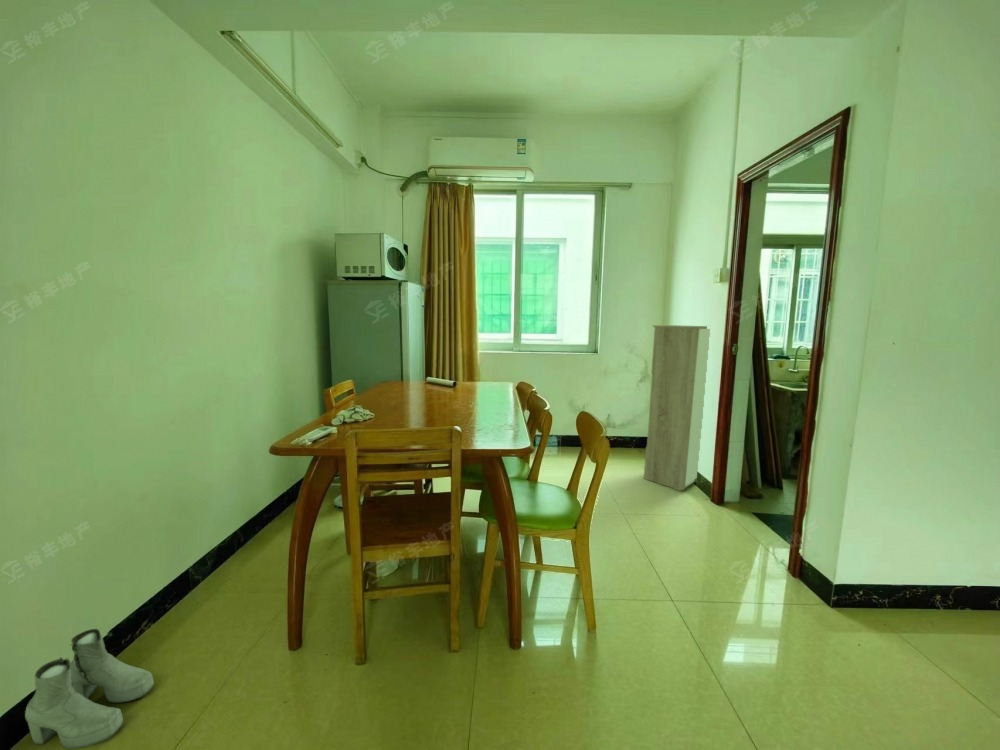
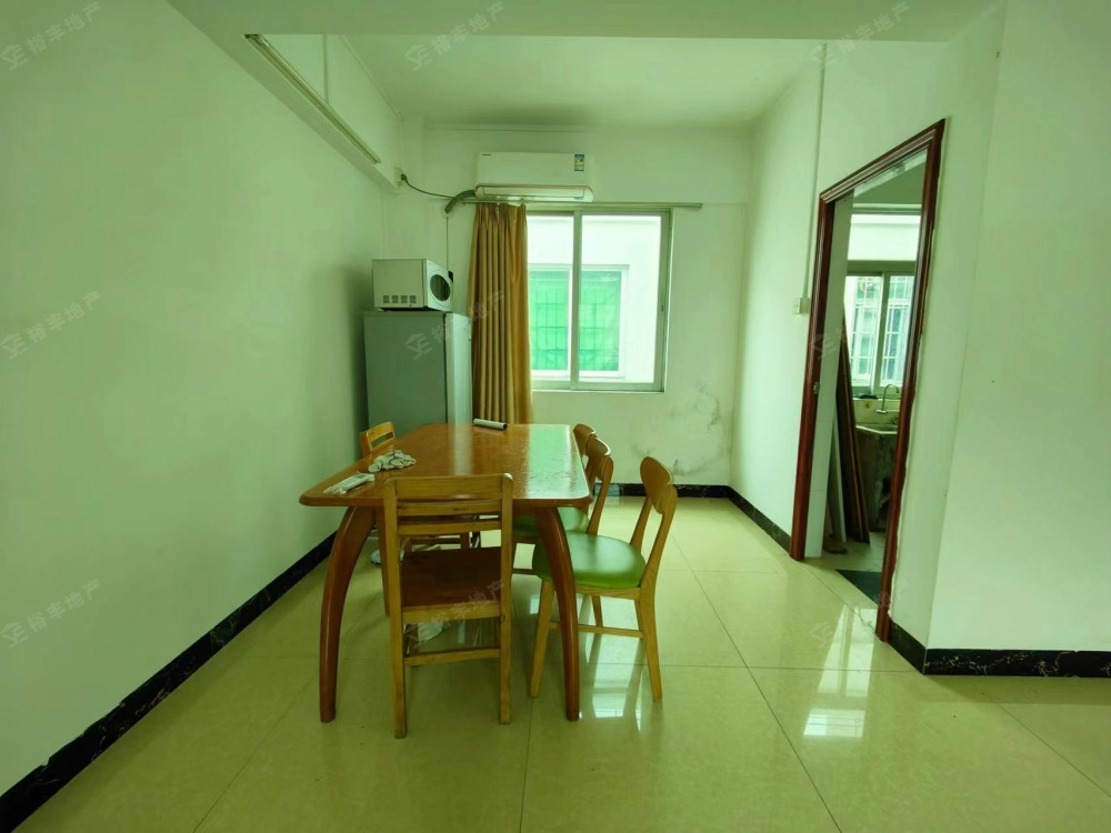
- storage cabinet (676, 405)
- boots (91, 681)
